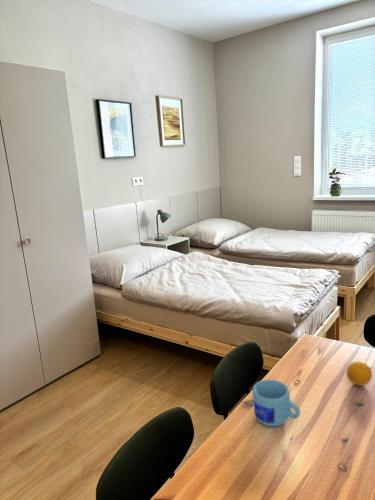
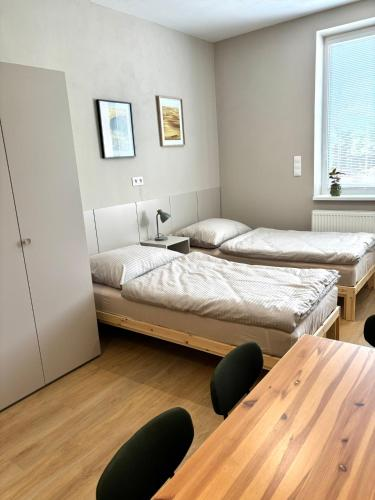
- mug (276, 406)
- fruit (358, 373)
